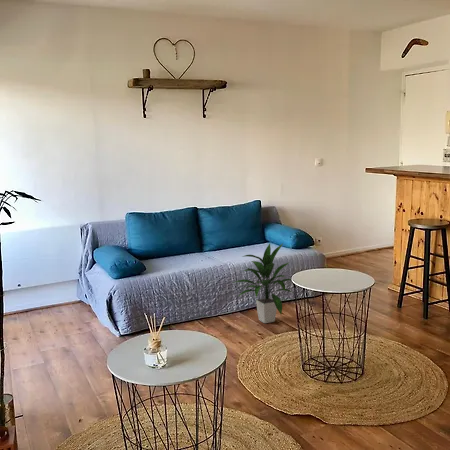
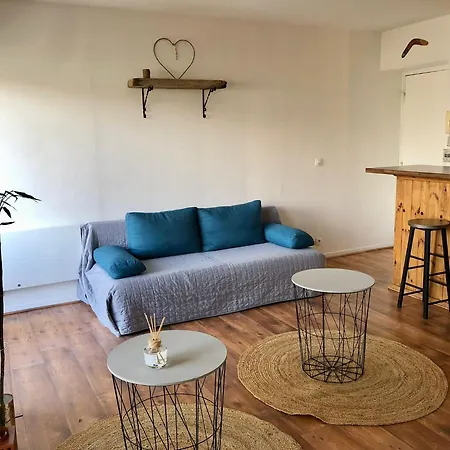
- indoor plant (266, 283)
